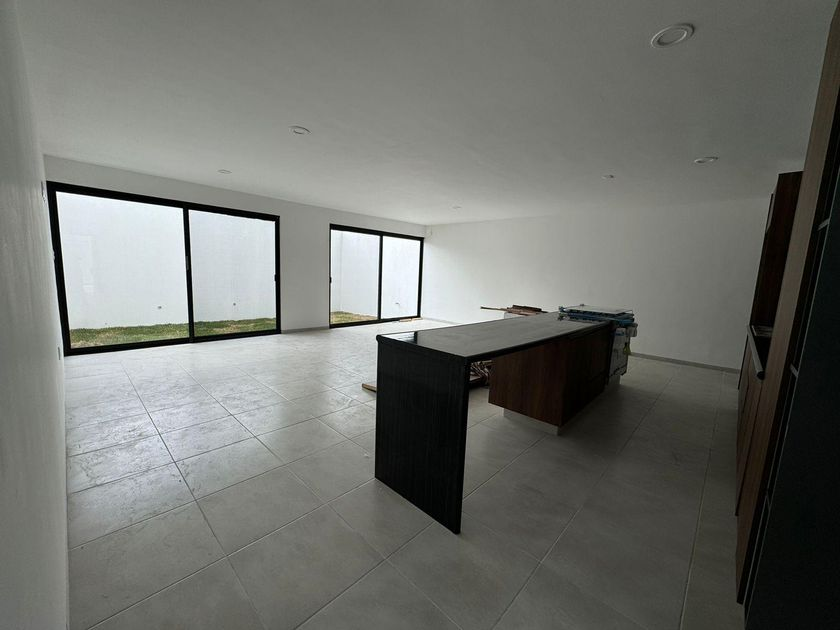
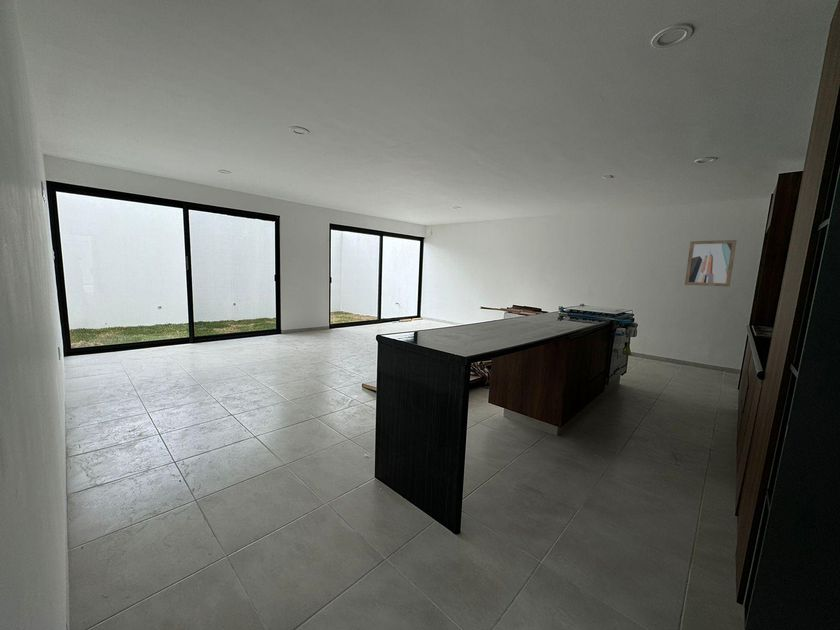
+ wall art (709, 263)
